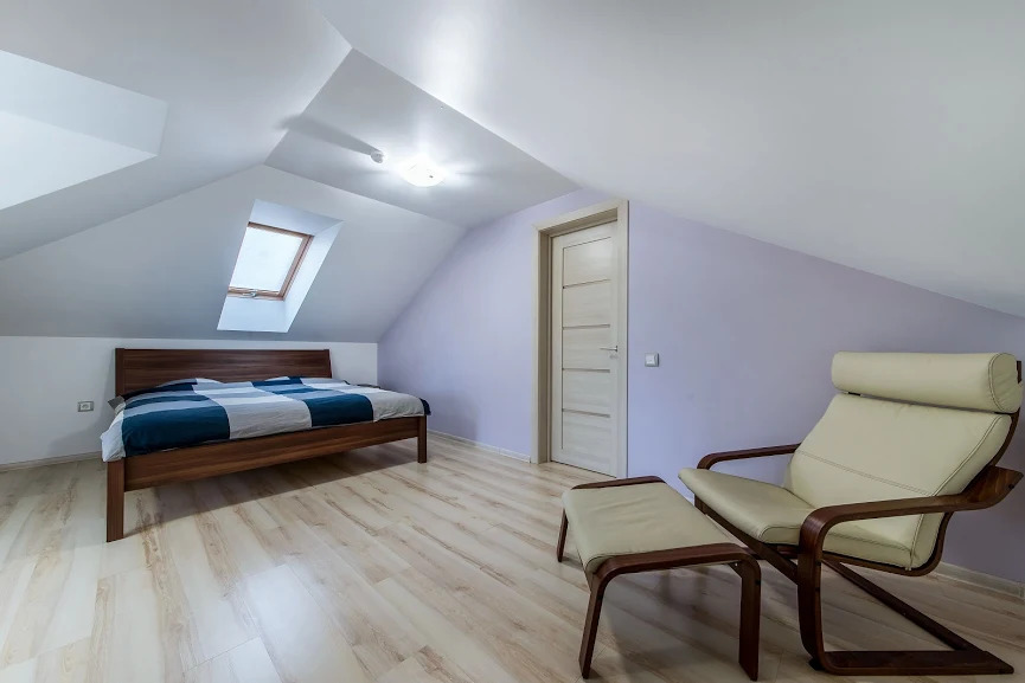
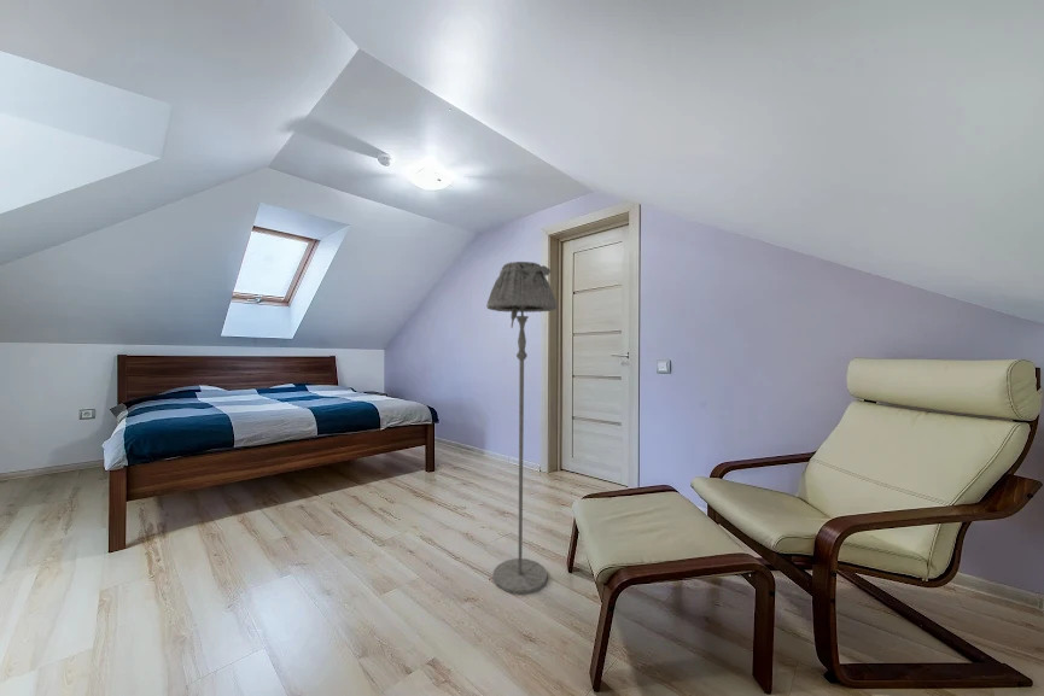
+ floor lamp (520, 421)
